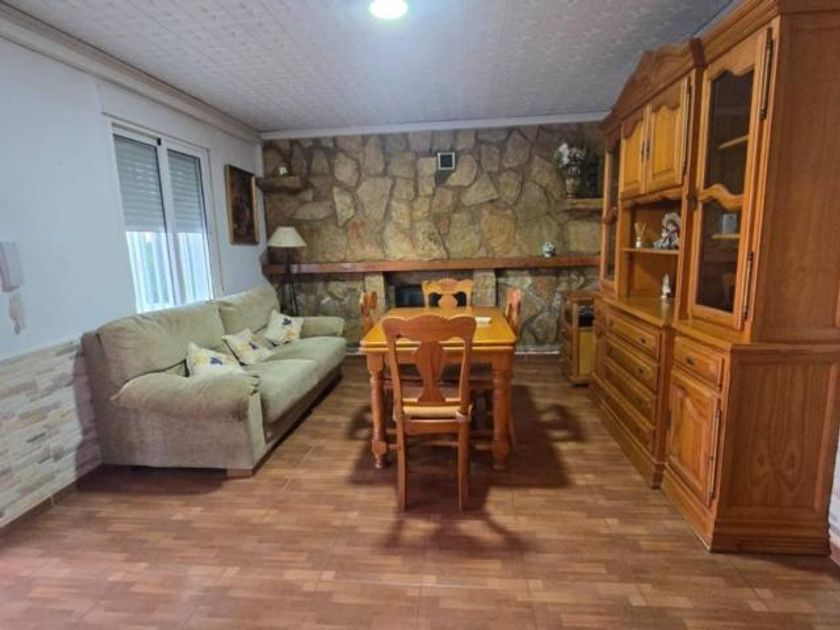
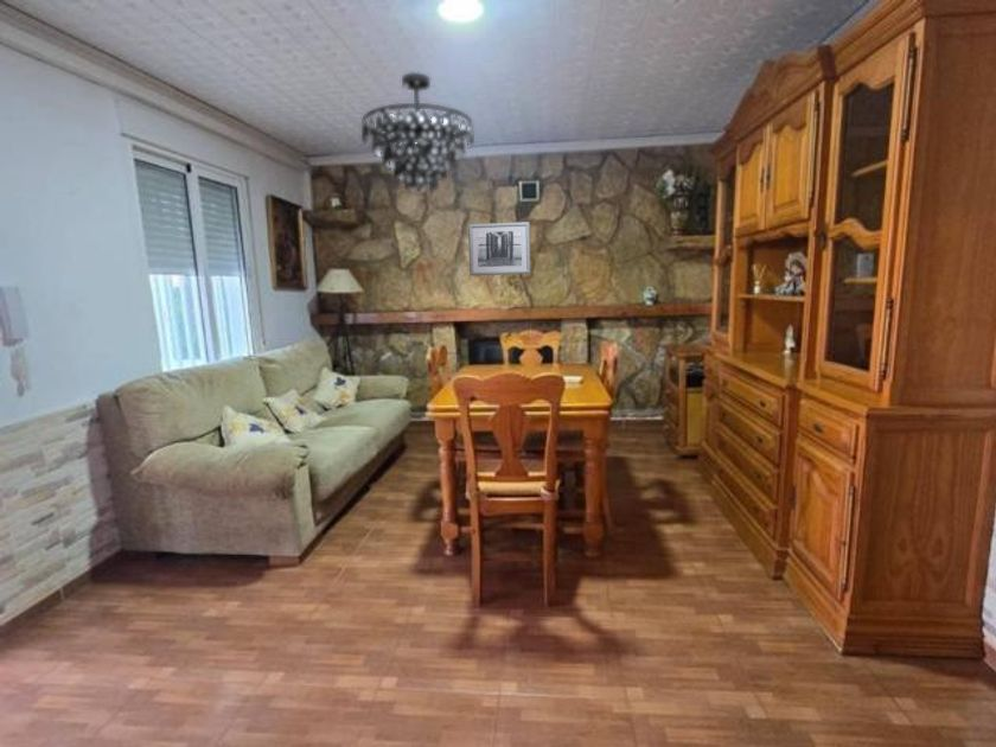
+ wall art (499, 249)
+ chandelier (417, 135)
